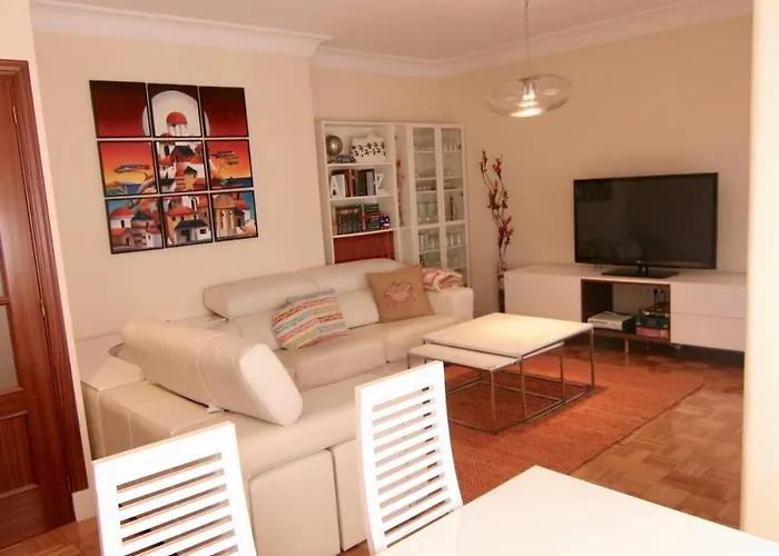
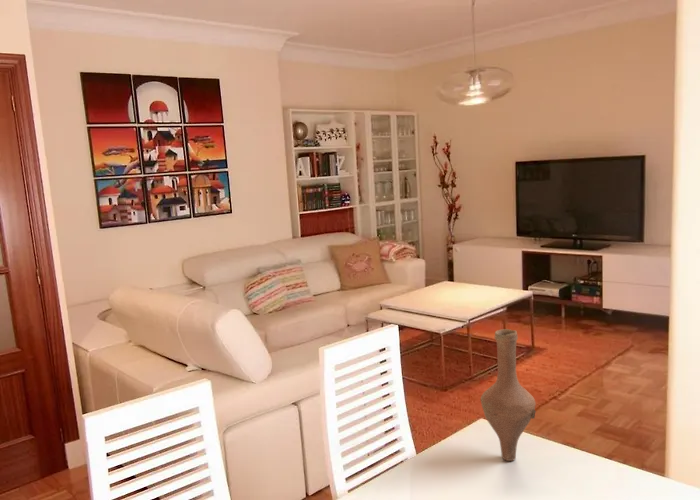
+ vase (507, 395)
